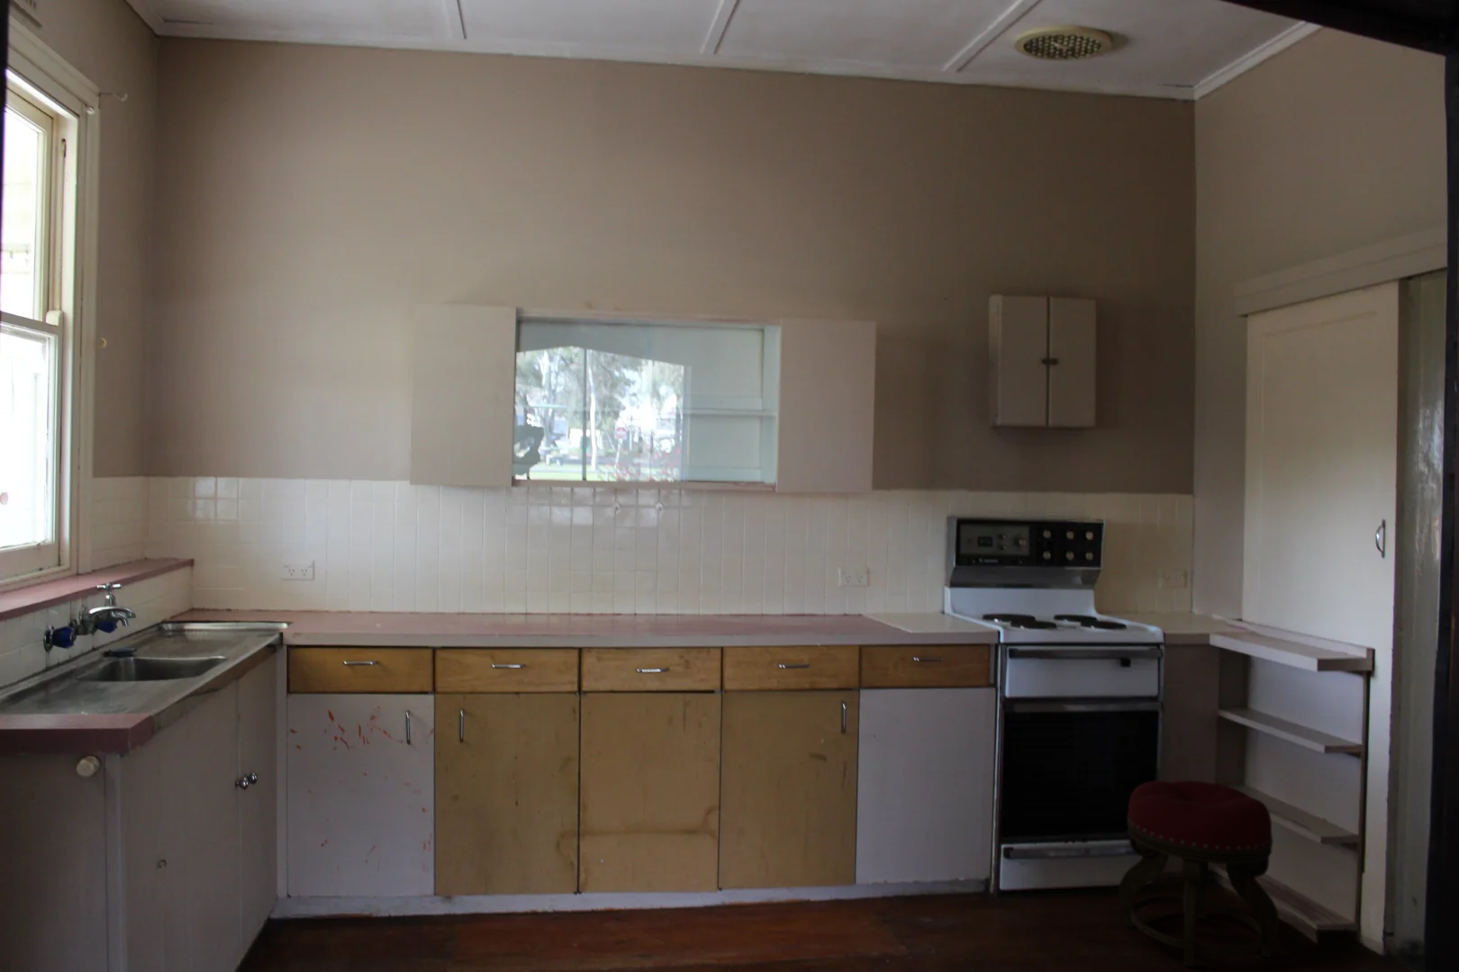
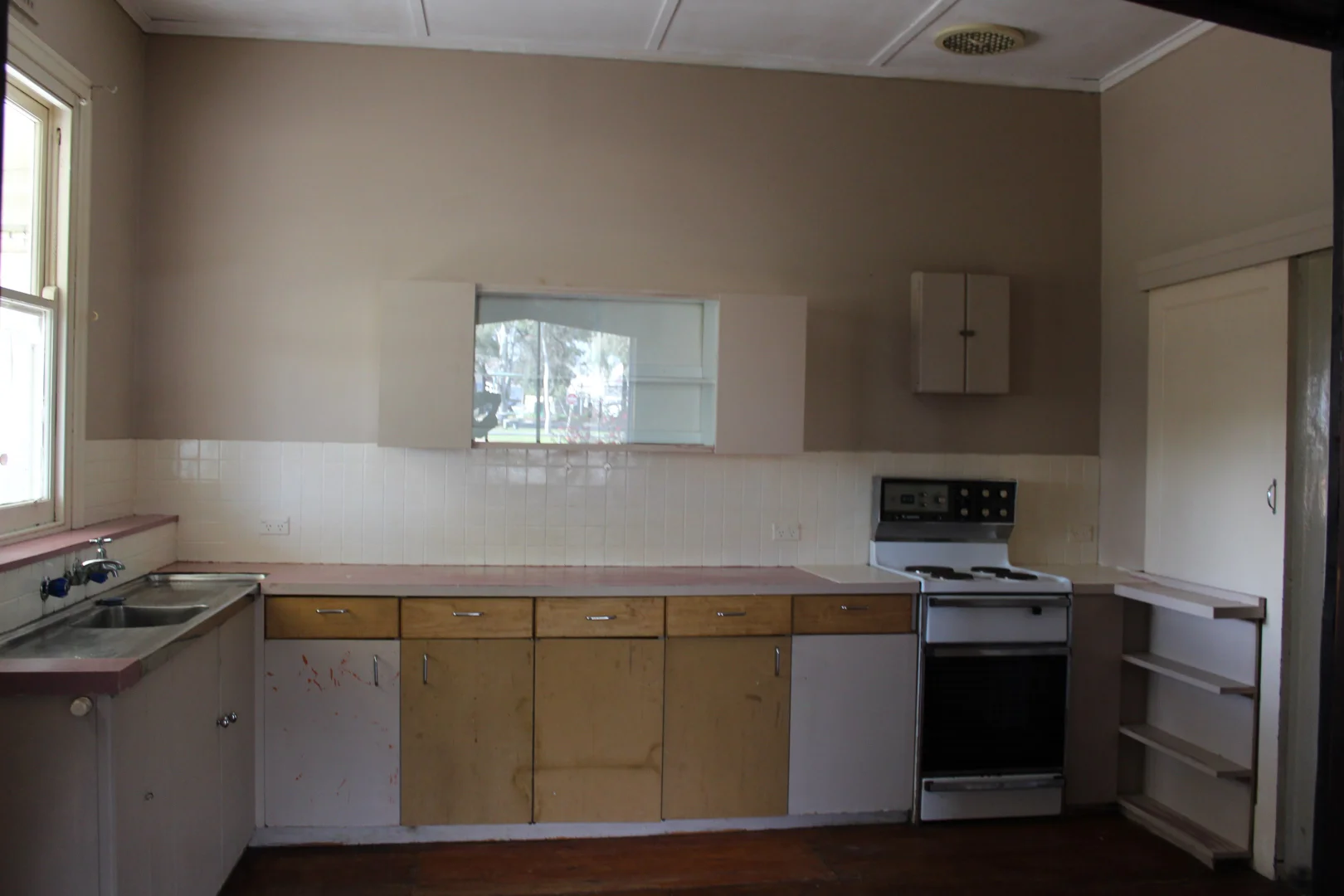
- stool (1197, 866)
